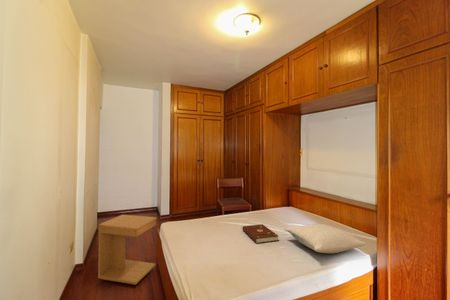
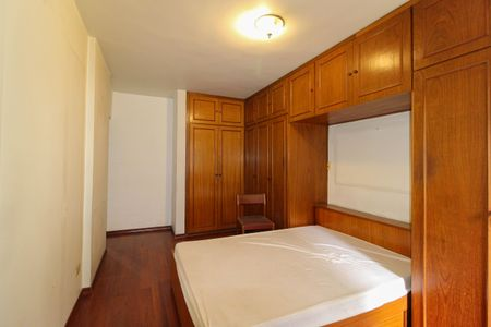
- pillow (321, 236)
- book (259, 232)
- side table (124, 247)
